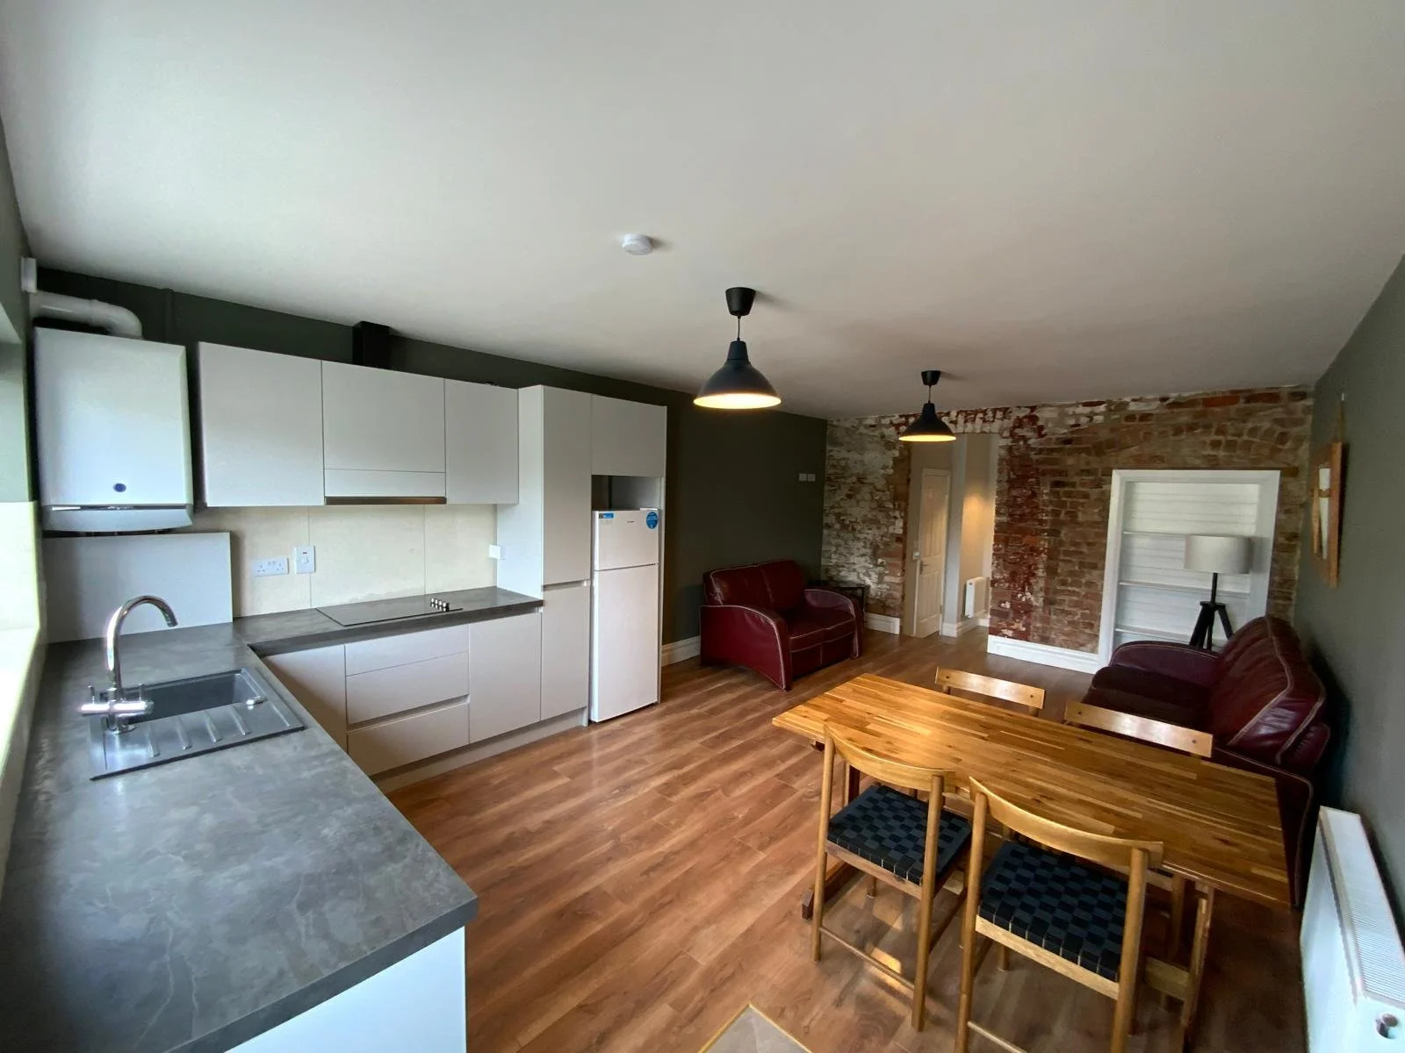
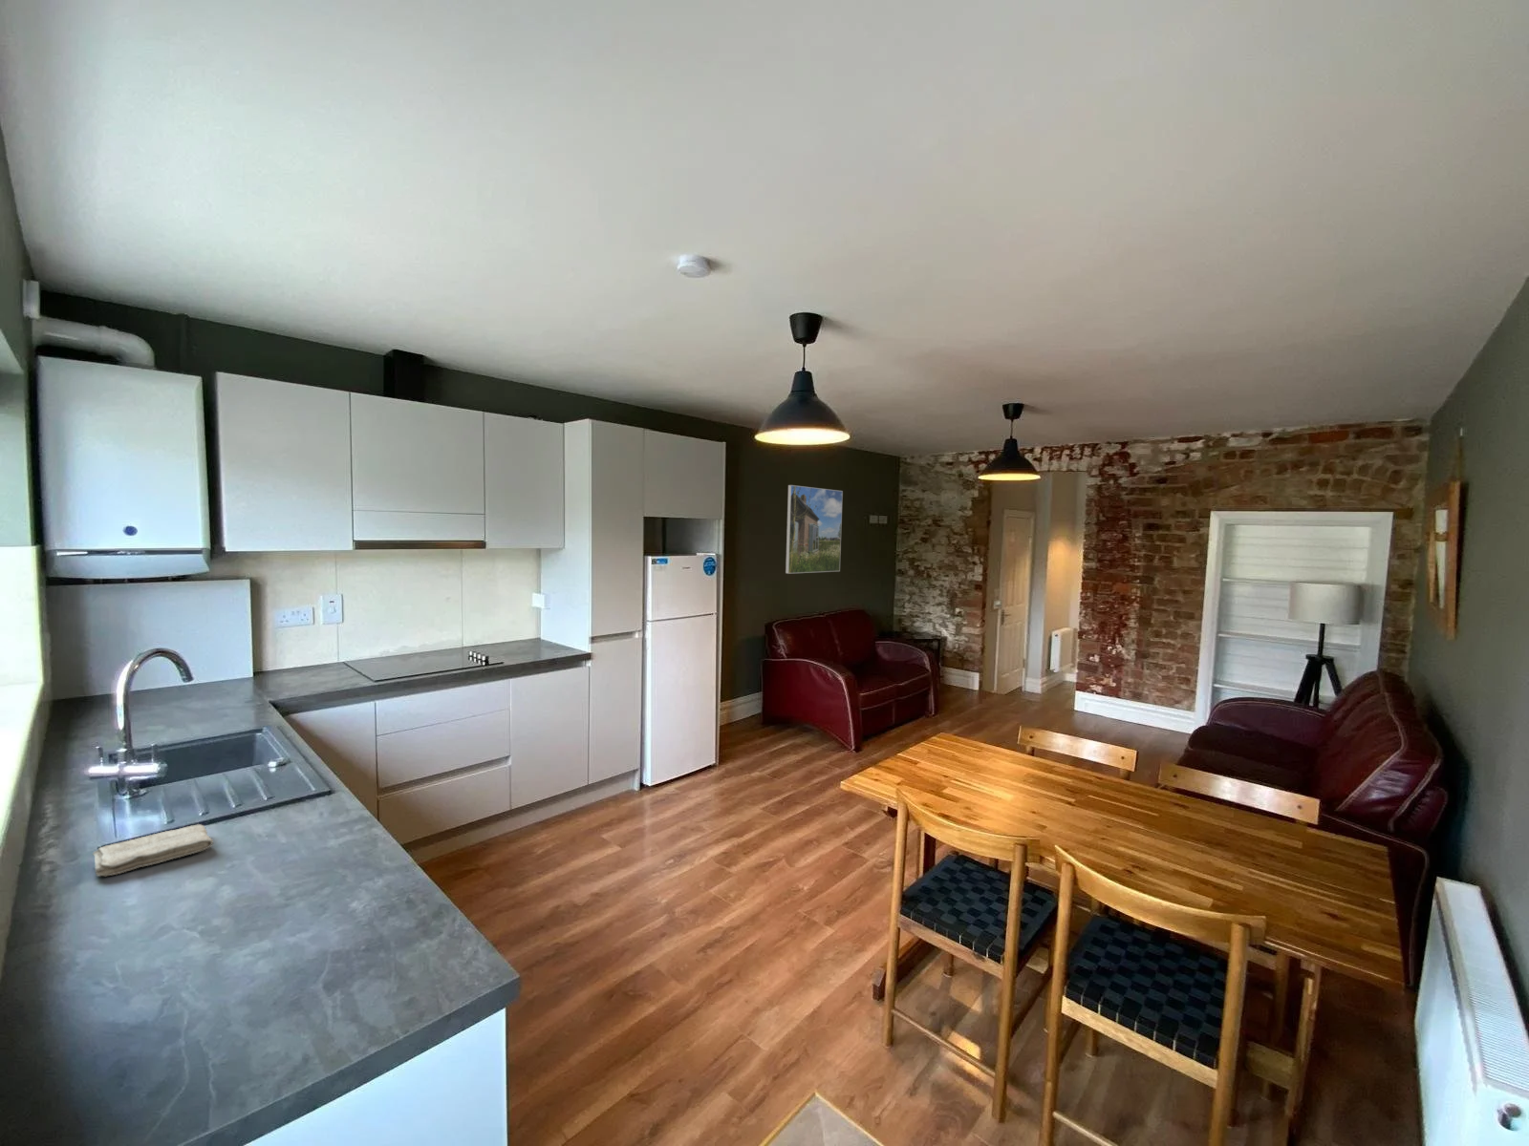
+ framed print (815, 530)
+ washcloth (154, 847)
